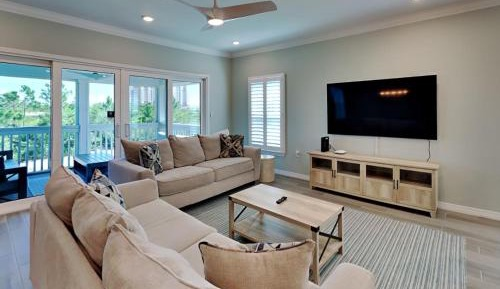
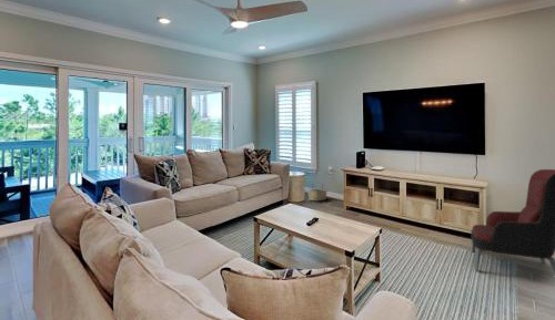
+ armchair (512, 218)
+ basket (316, 190)
